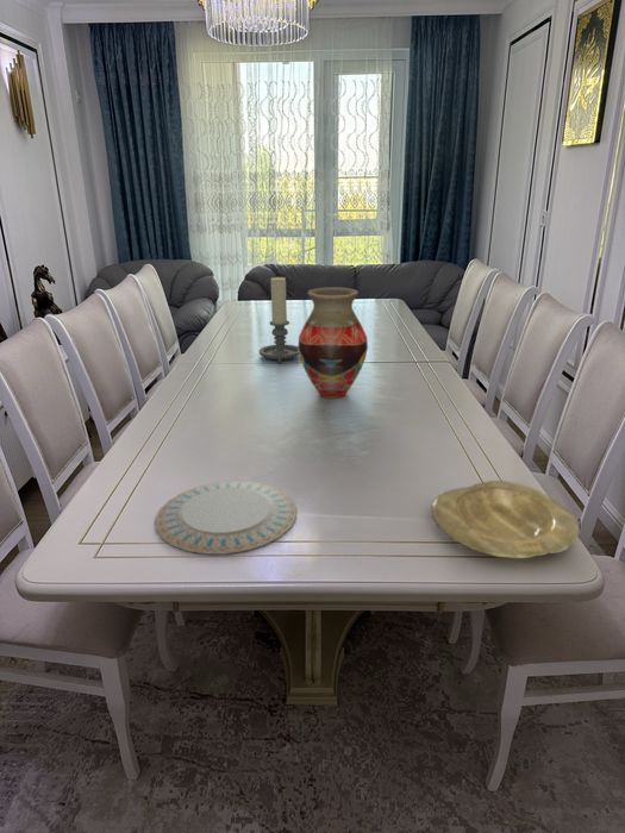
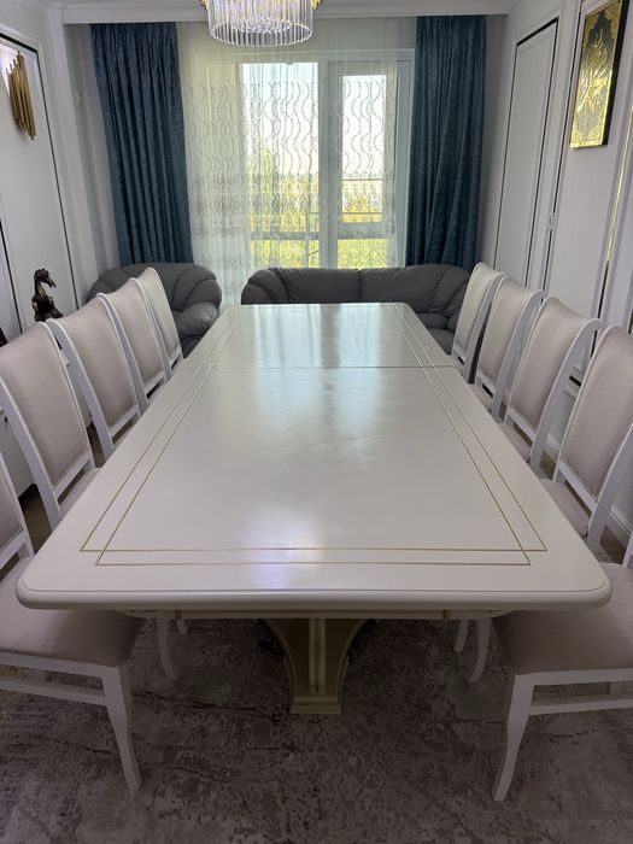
- vase (332, 344)
- candle holder (279, 318)
- plate (502, 522)
- chinaware (226, 511)
